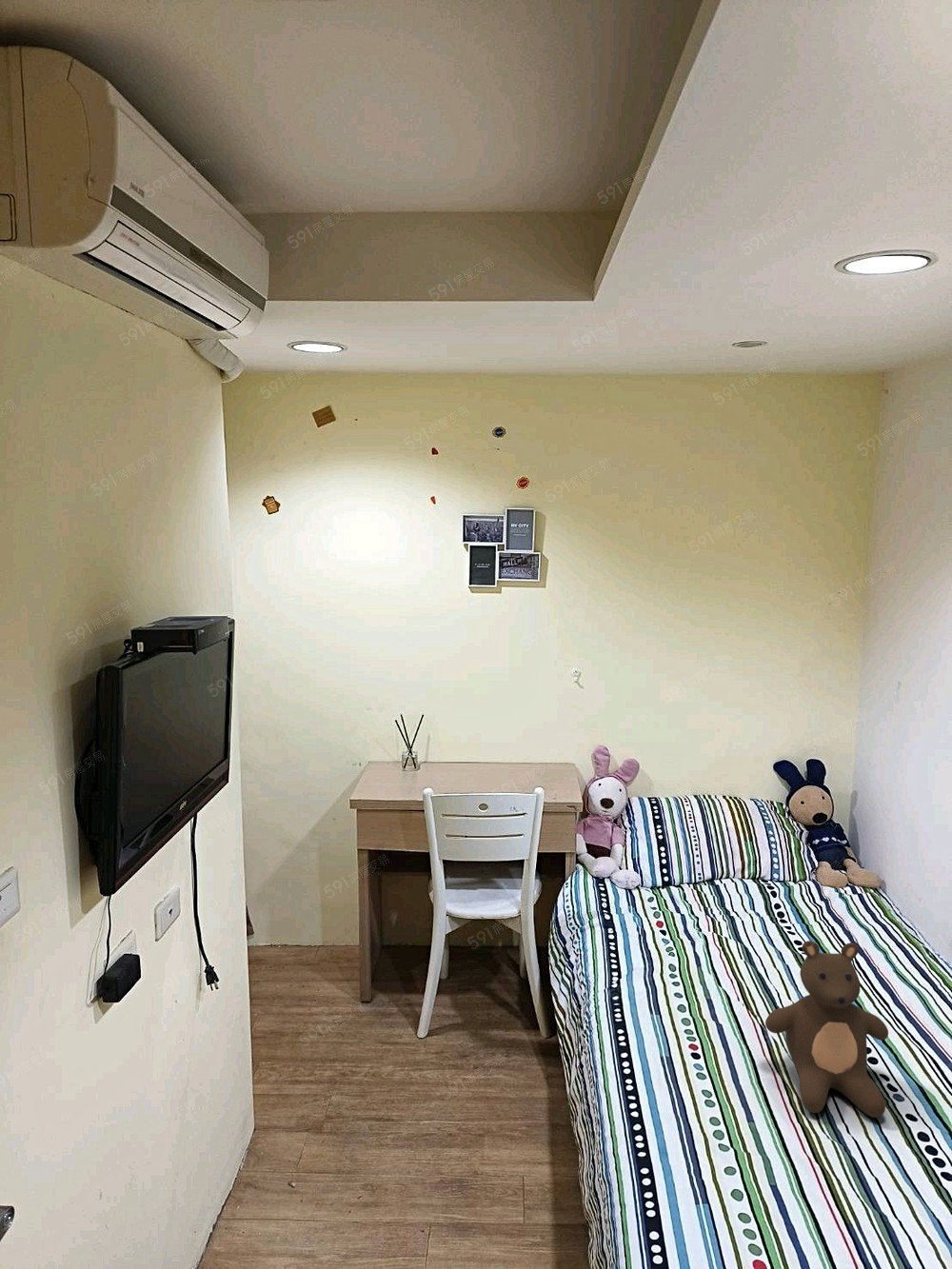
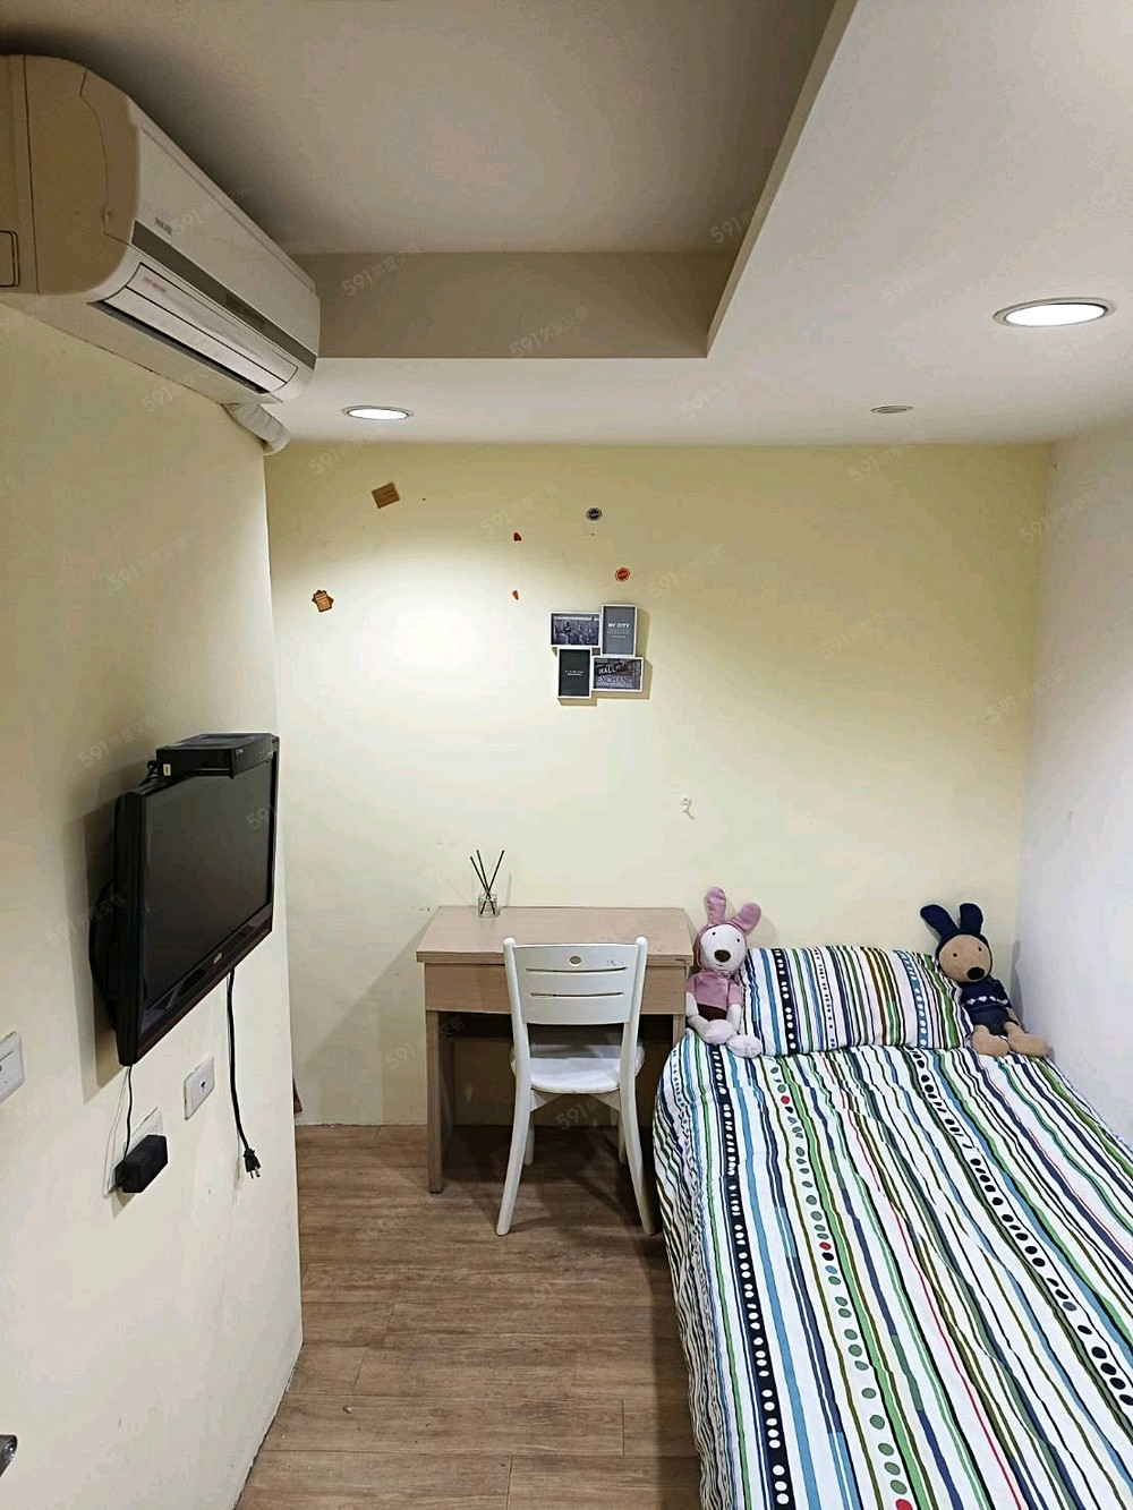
- teddy bear (834, 1021)
